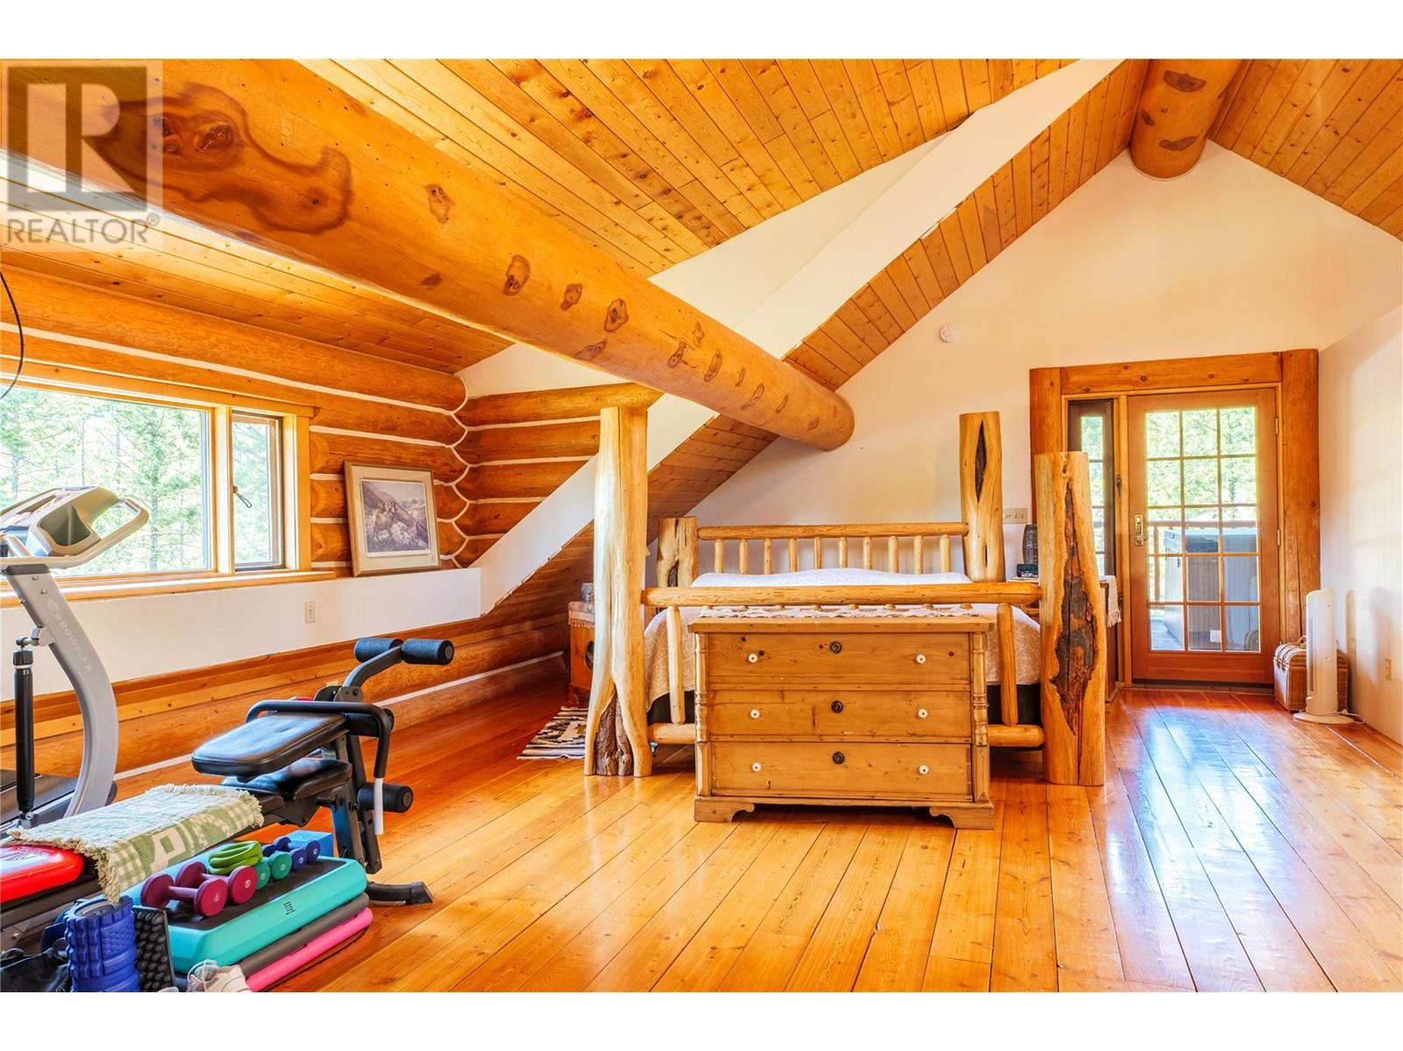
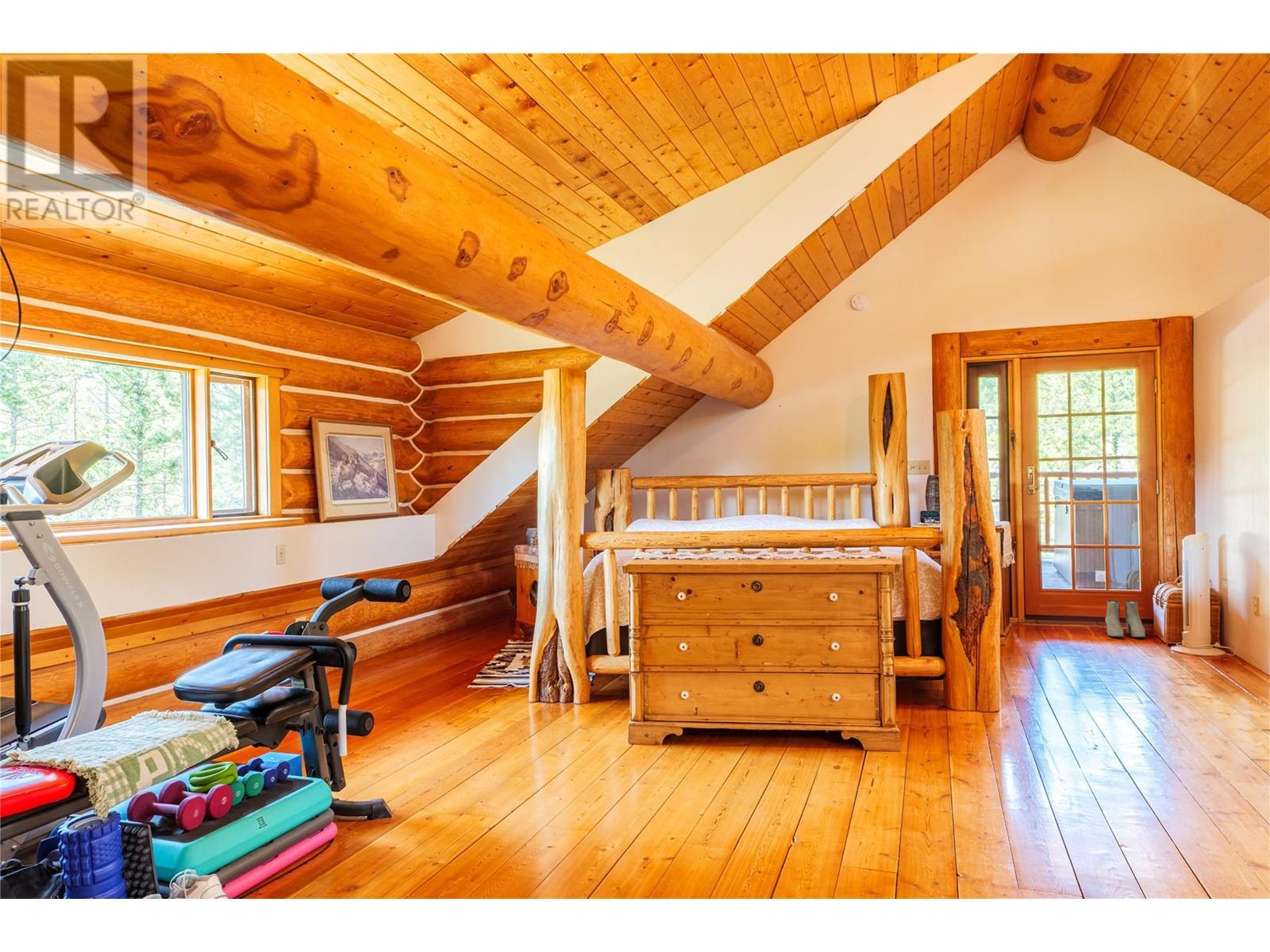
+ boots (1126, 618)
